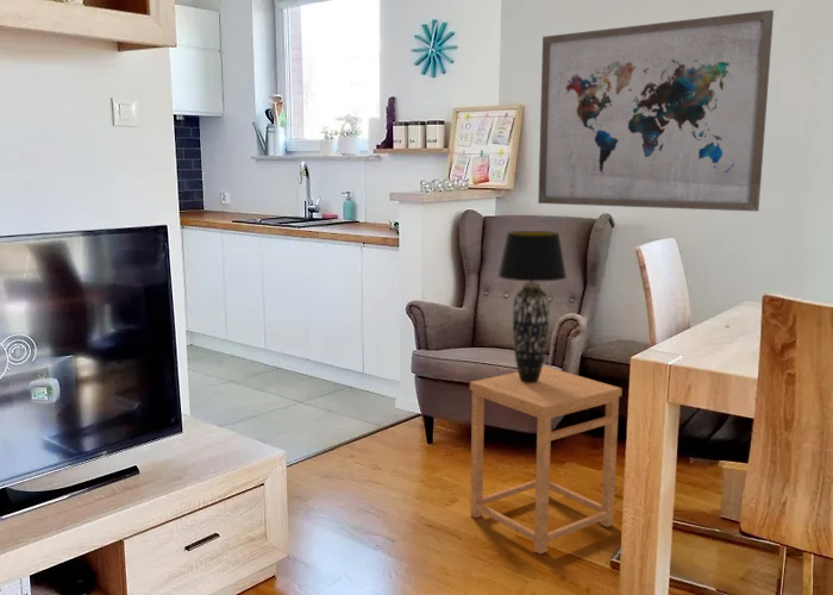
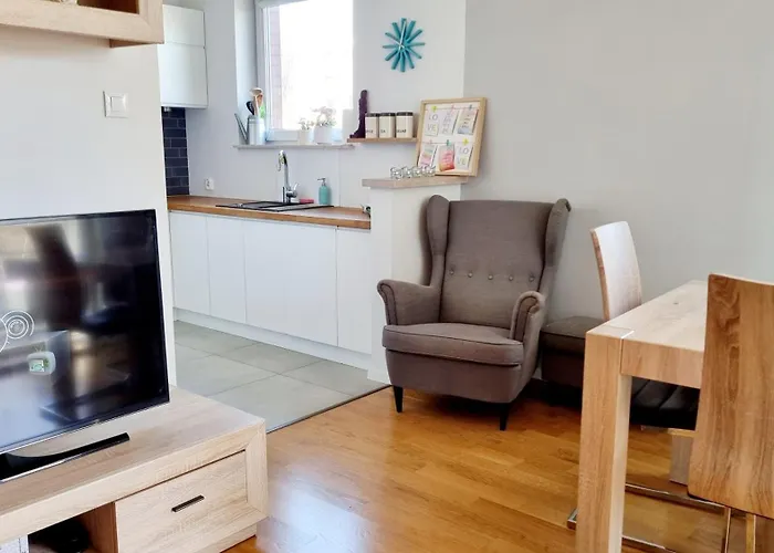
- side table (543, 453)
- table lamp (531, 307)
- wall art (643, 117)
